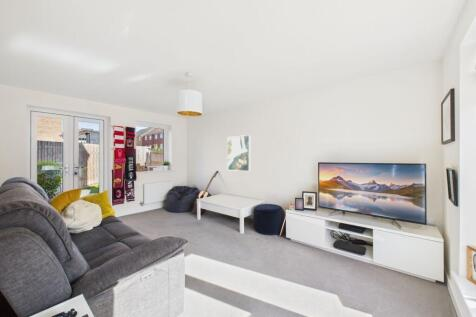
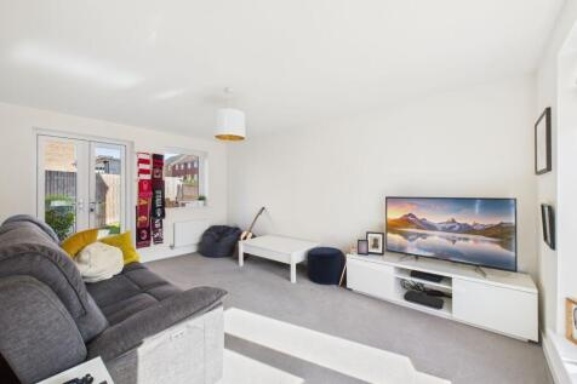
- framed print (238, 153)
